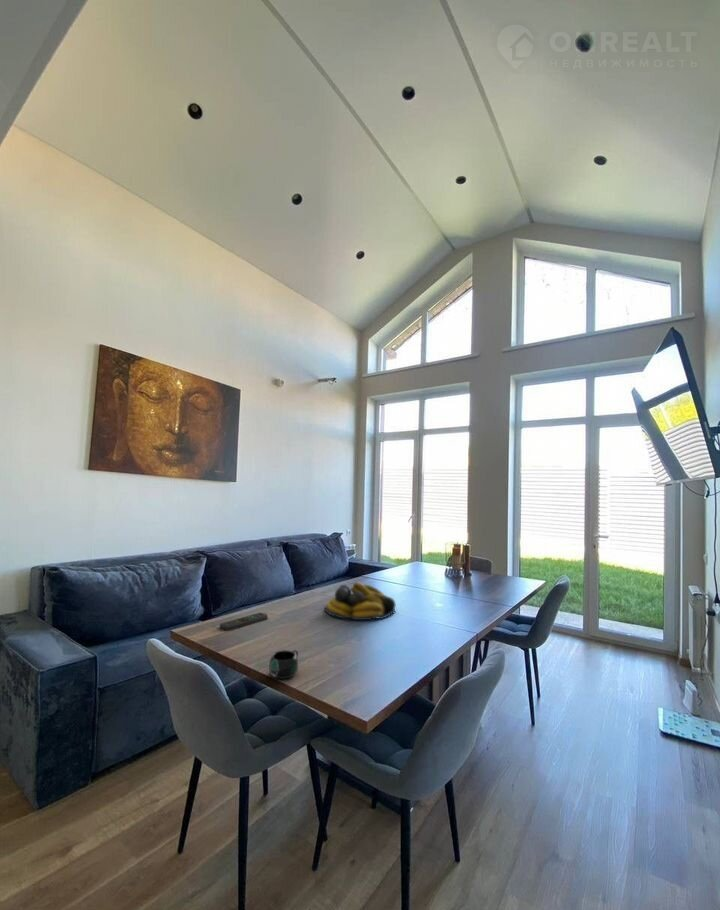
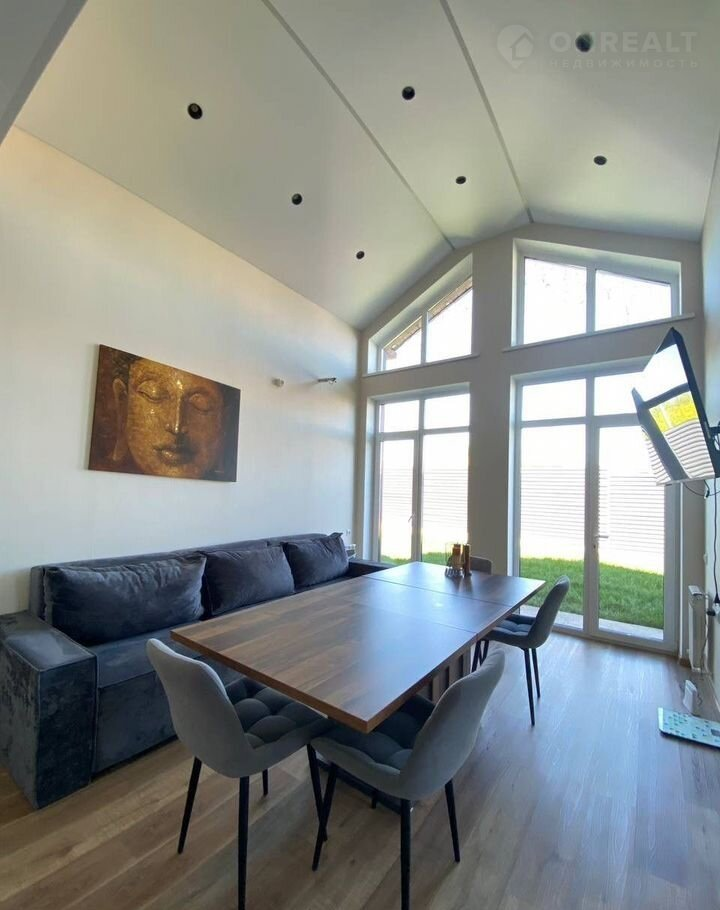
- fruit bowl (359, 597)
- mug (285, 663)
- remote control (244, 621)
